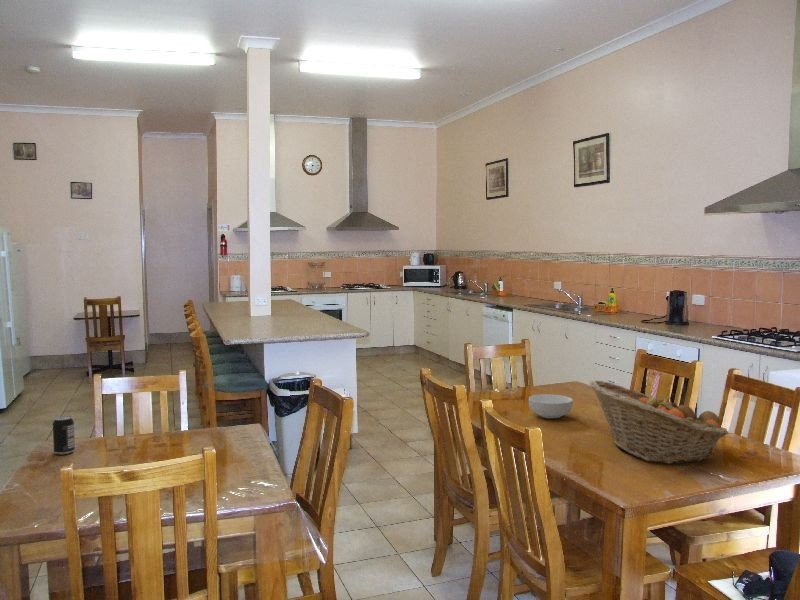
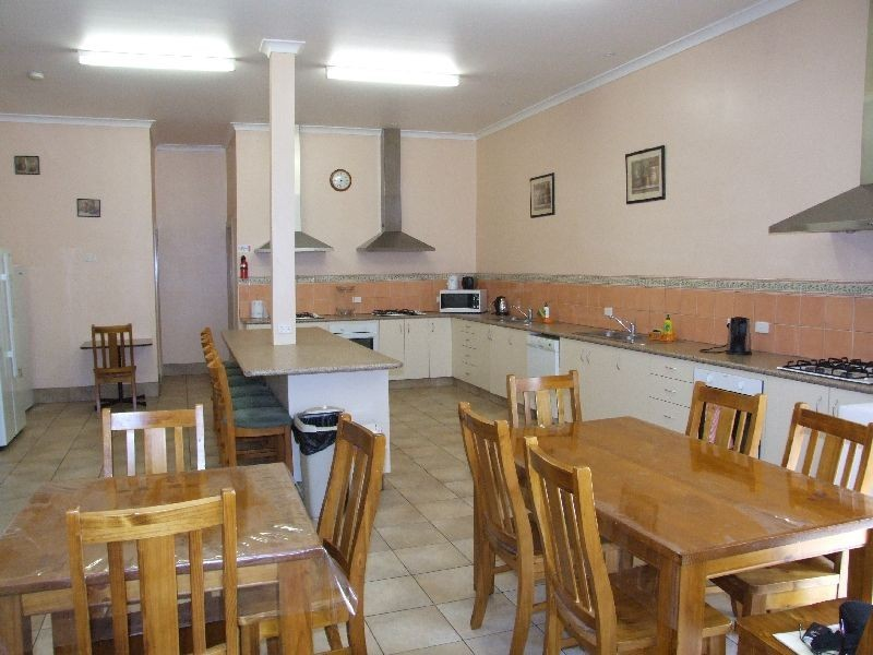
- beverage can (63, 435)
- cereal bowl (550, 407)
- fruit basket (654, 417)
